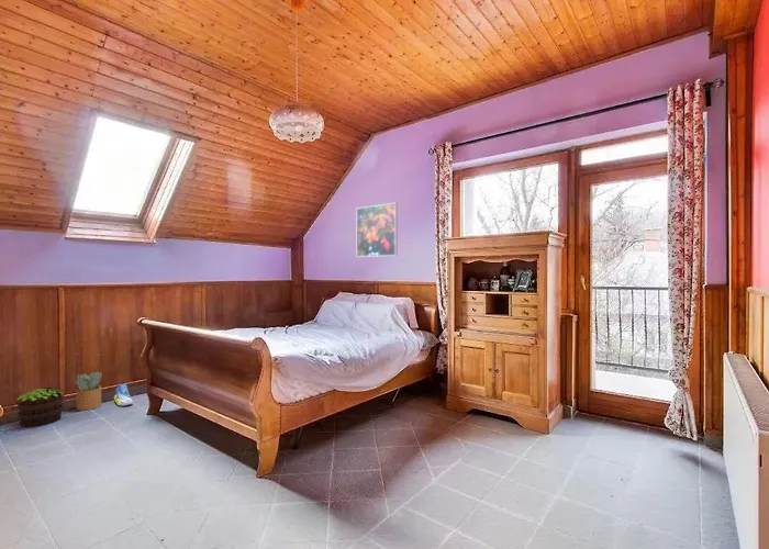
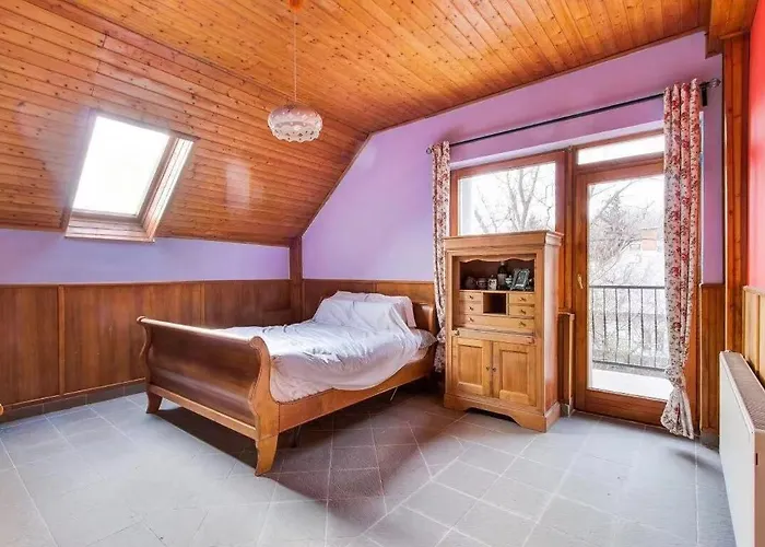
- potted plant (87, 390)
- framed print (376, 231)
- sneaker (122, 394)
- potted plant (41, 404)
